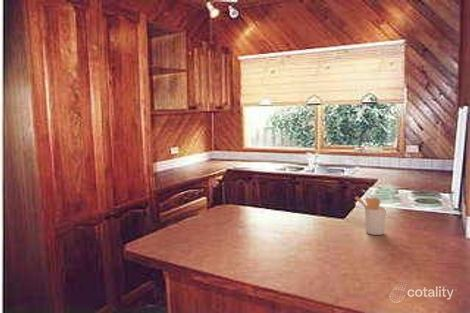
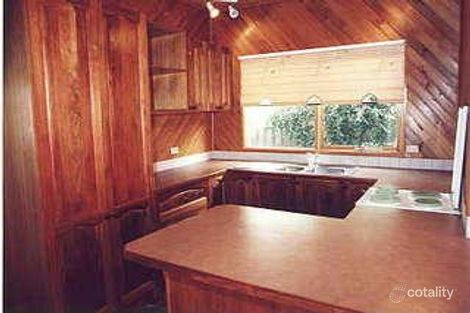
- utensil holder (369, 214)
